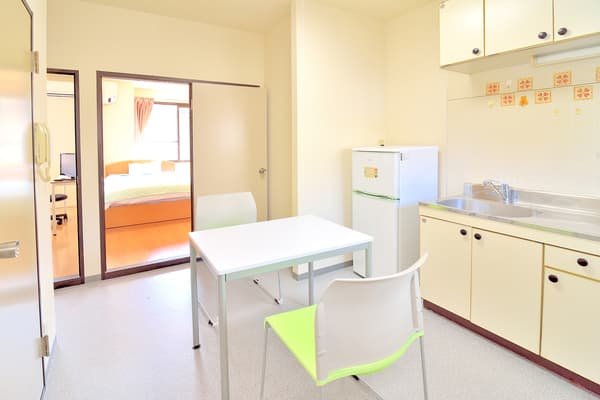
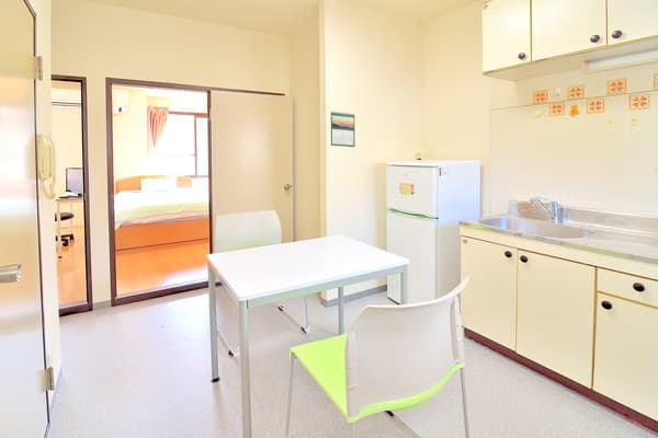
+ calendar (342, 128)
